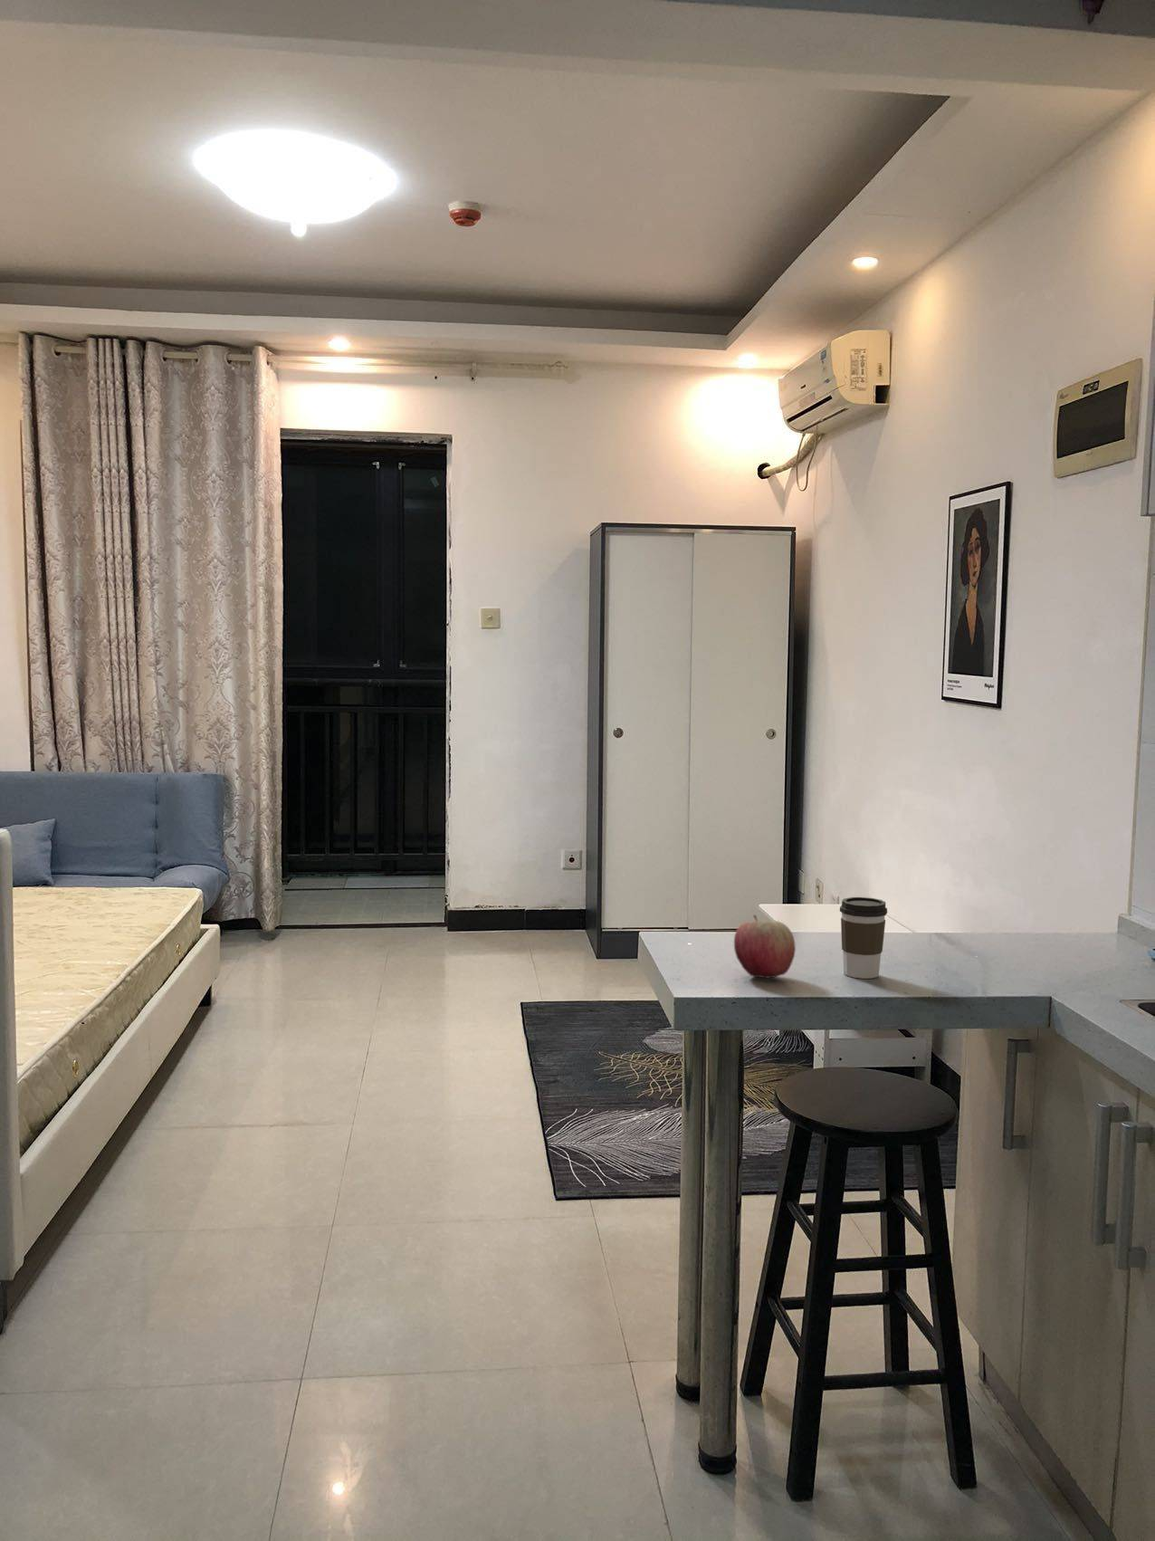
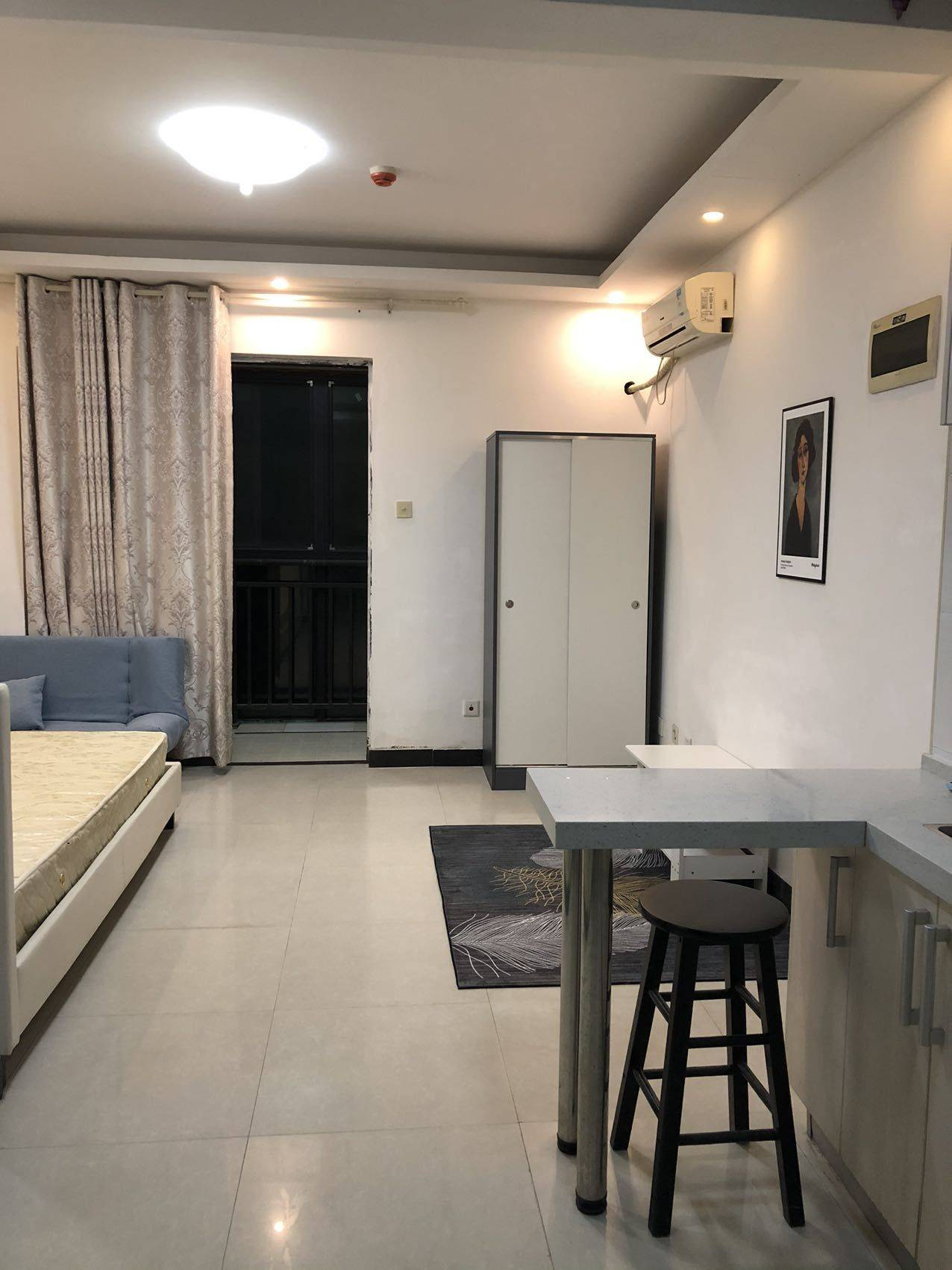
- apple (764, 948)
- coffee cup (861, 937)
